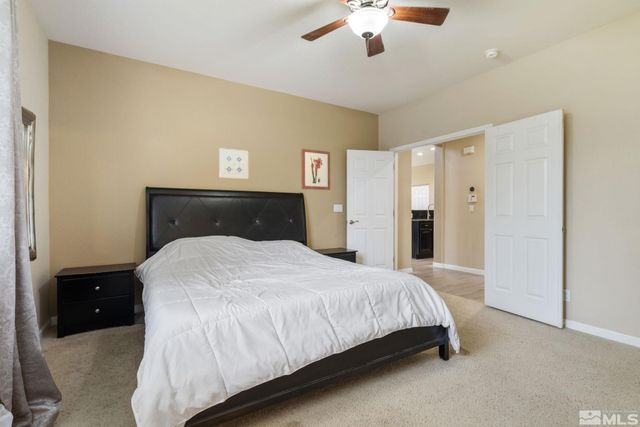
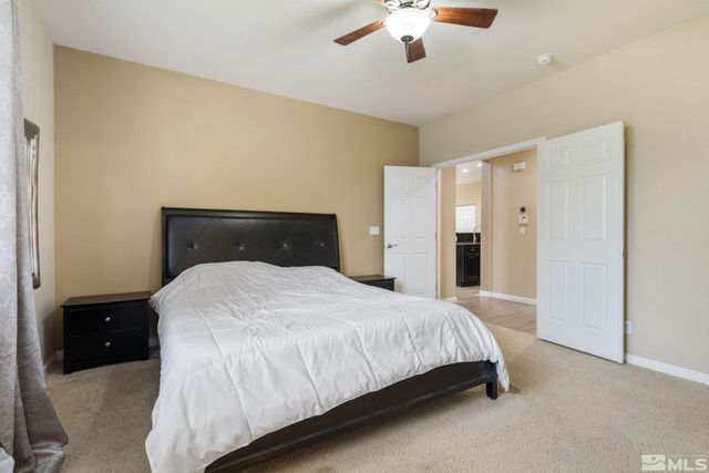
- wall art (316, 170)
- wall art (234, 164)
